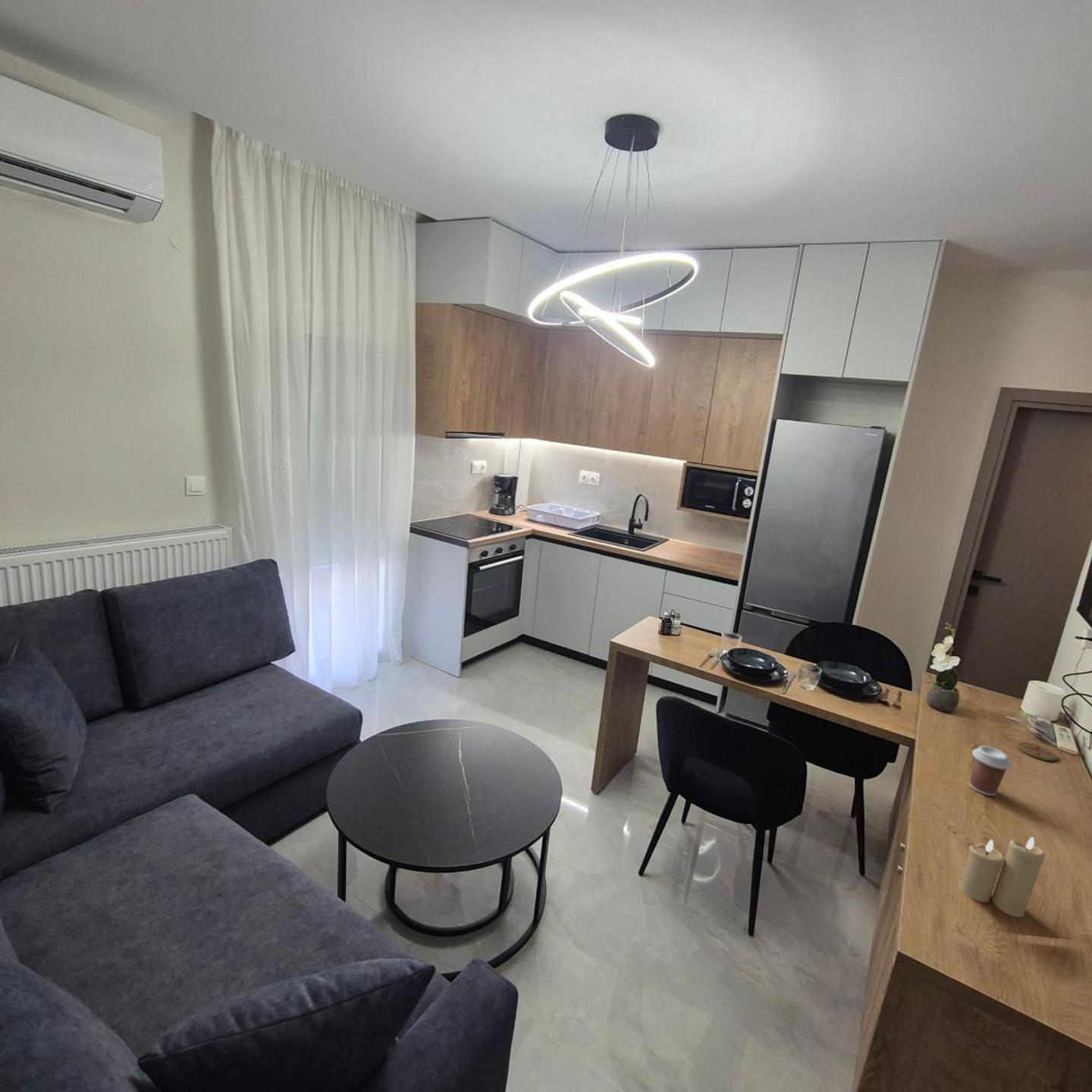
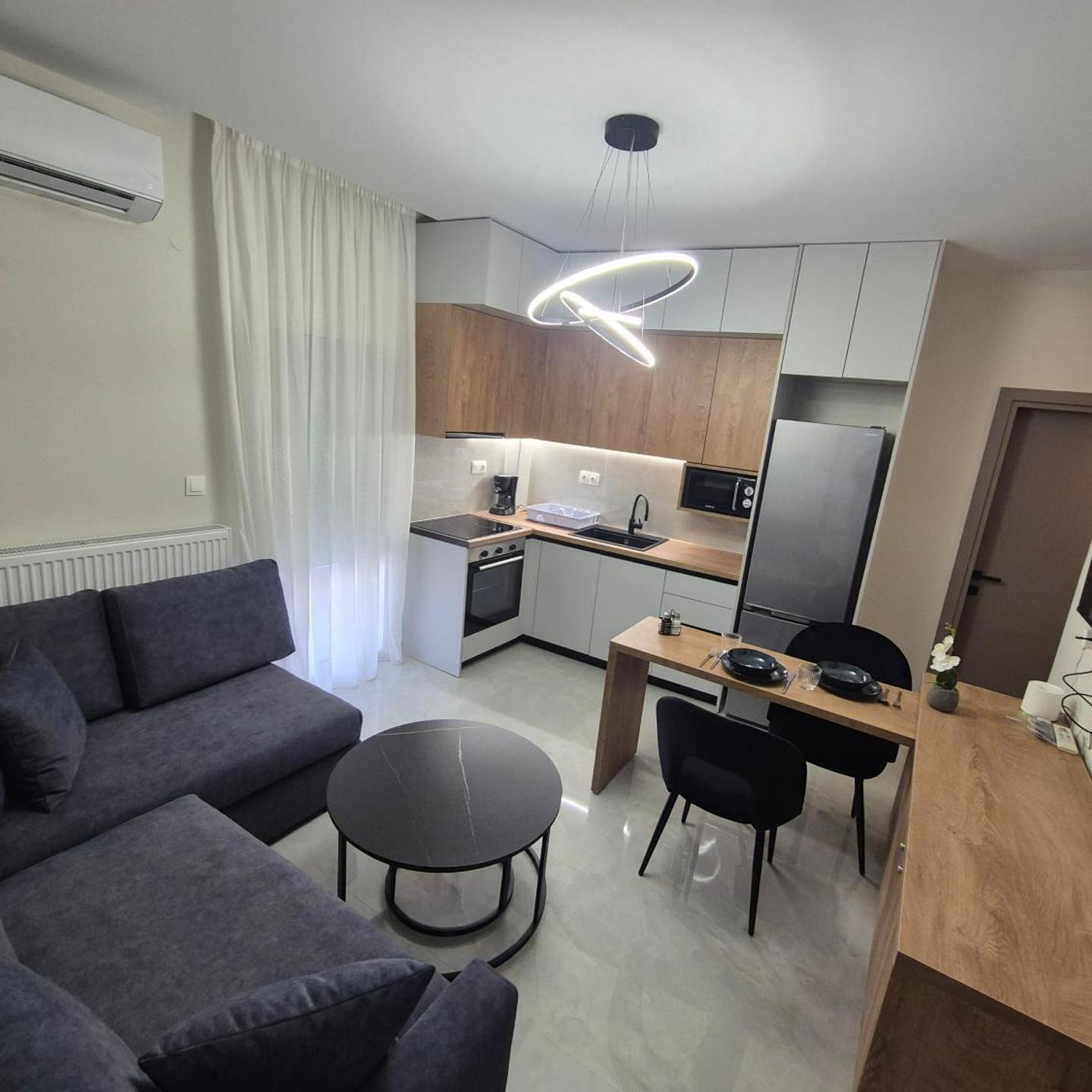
- coffee cup (987, 770)
- coaster (1037, 752)
- candle (1001, 864)
